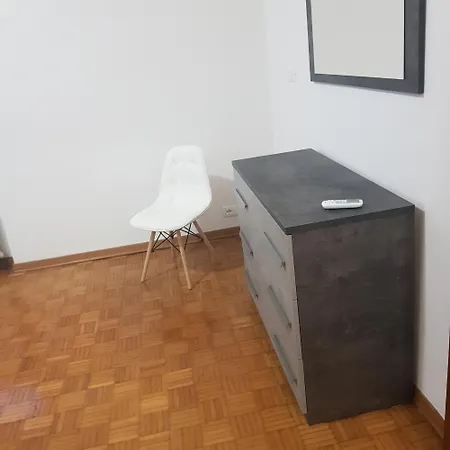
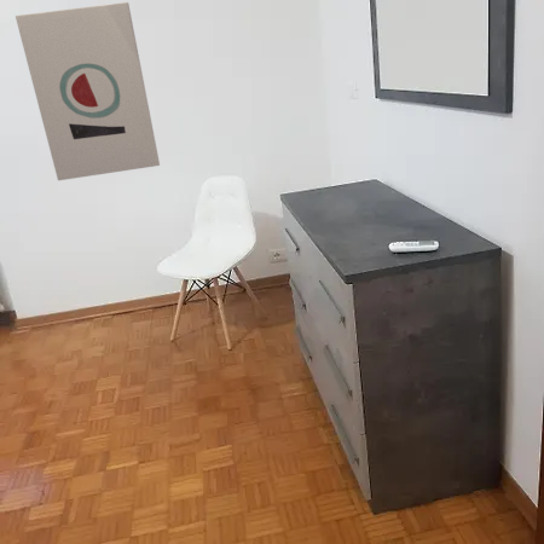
+ wall art (92, 94)
